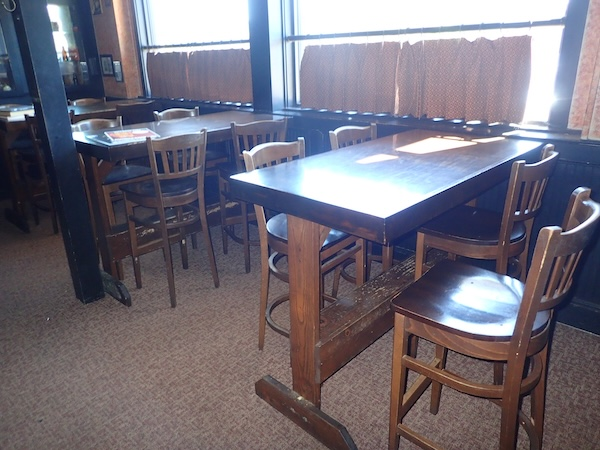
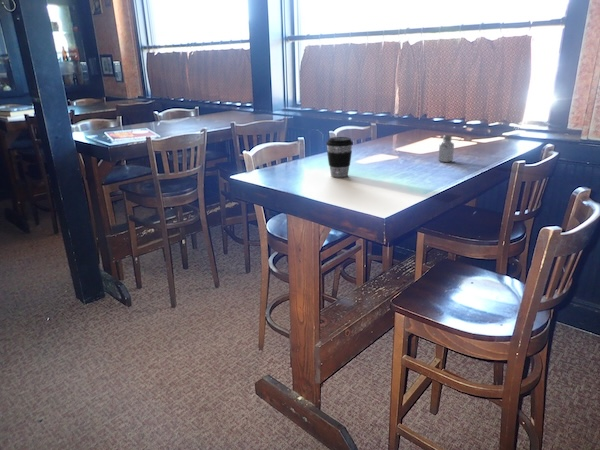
+ saltshaker (446, 148)
+ coffee cup (339, 157)
